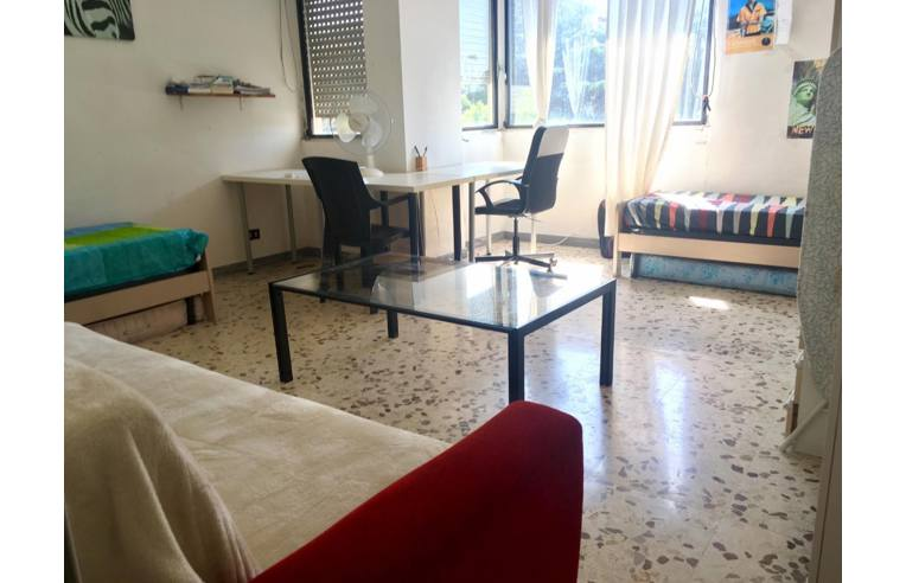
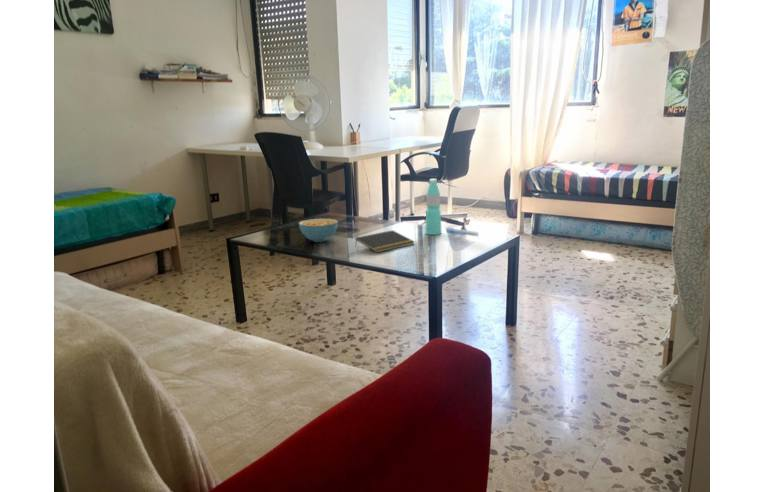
+ notepad (385, 240)
+ cereal bowl (318, 231)
+ water bottle (433, 206)
